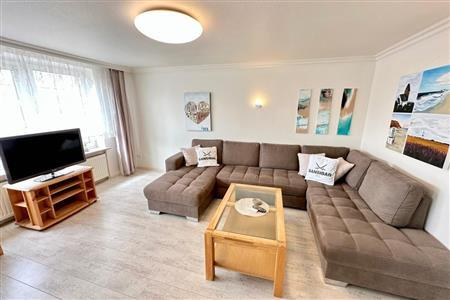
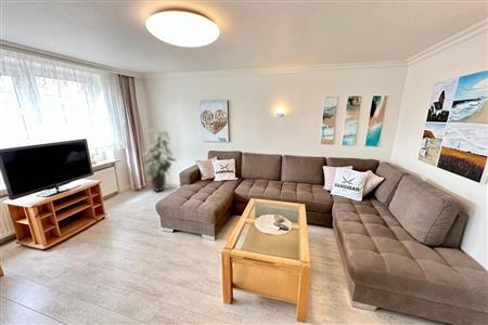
+ indoor plant (157, 160)
